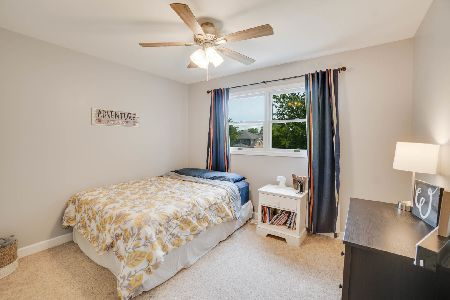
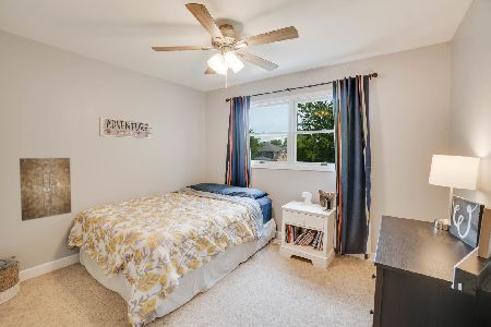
+ wall art (47, 186)
